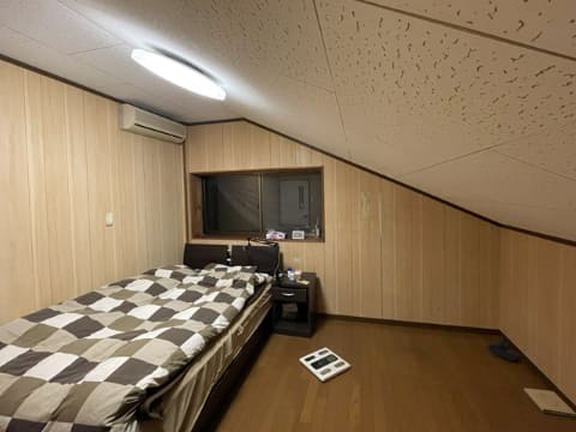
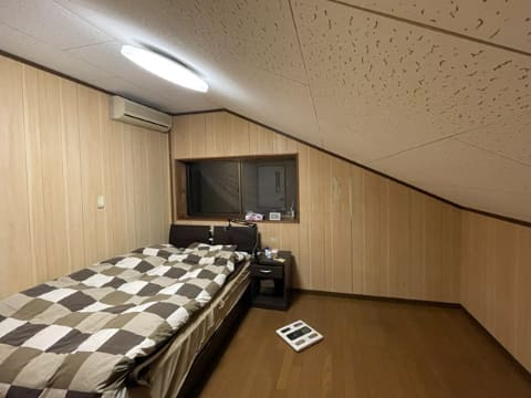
- boots (504, 348)
- box (547, 401)
